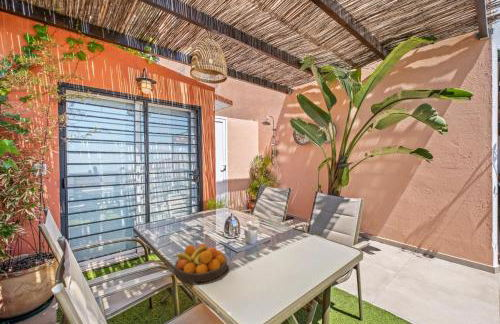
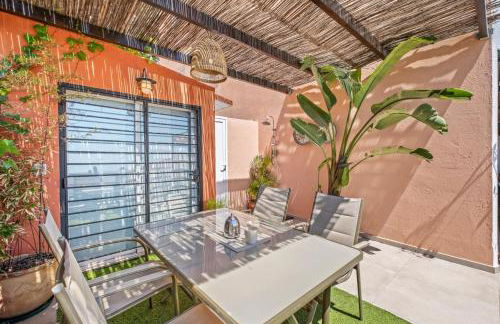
- fruit bowl (201, 257)
